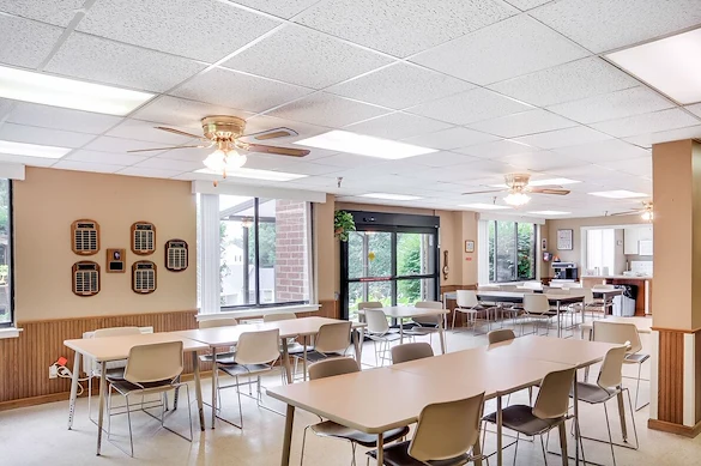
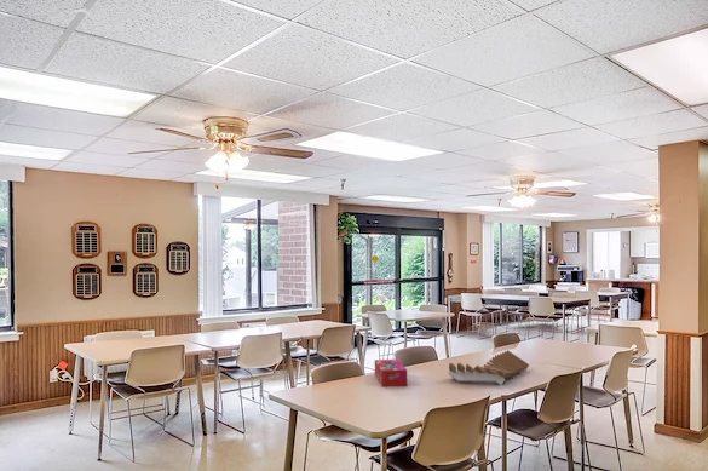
+ staircase (489, 366)
+ tissue box (390, 372)
